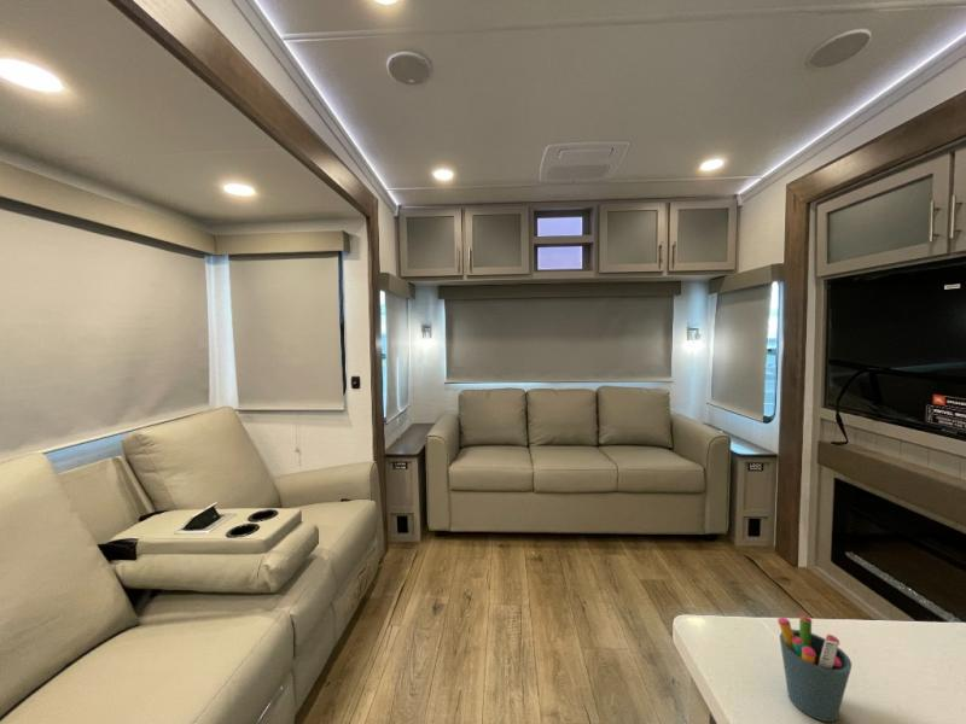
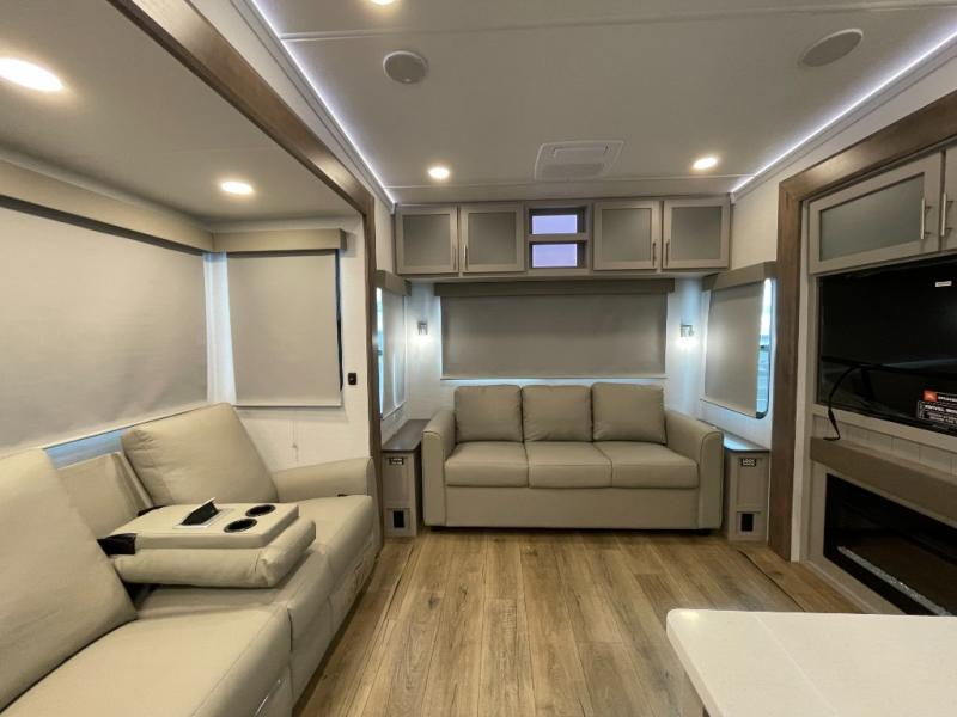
- pen holder (811, 661)
